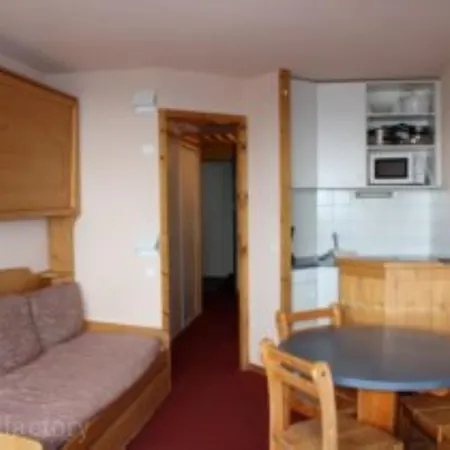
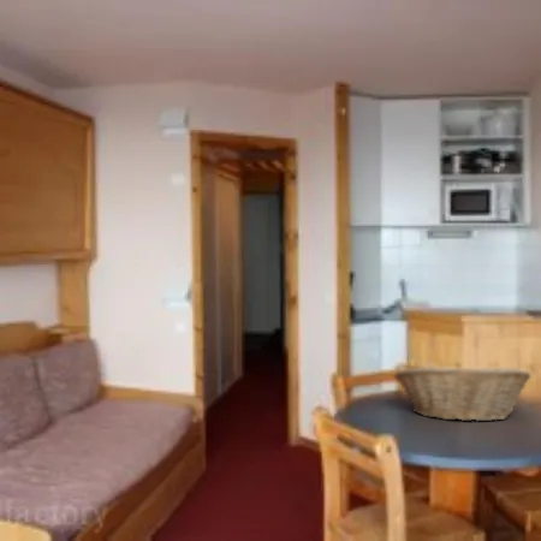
+ fruit basket (460, 386)
